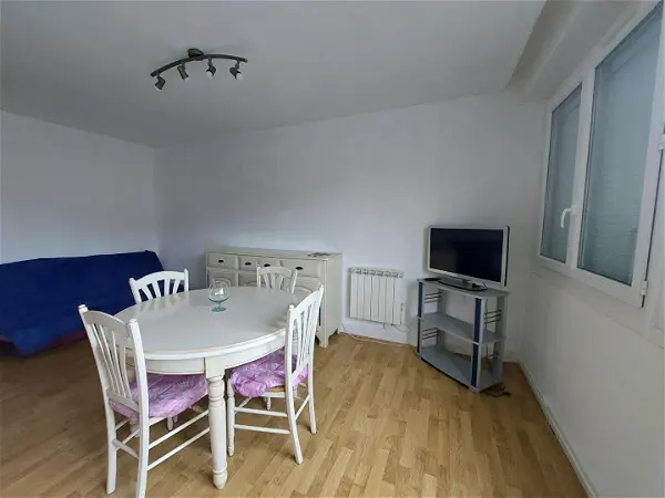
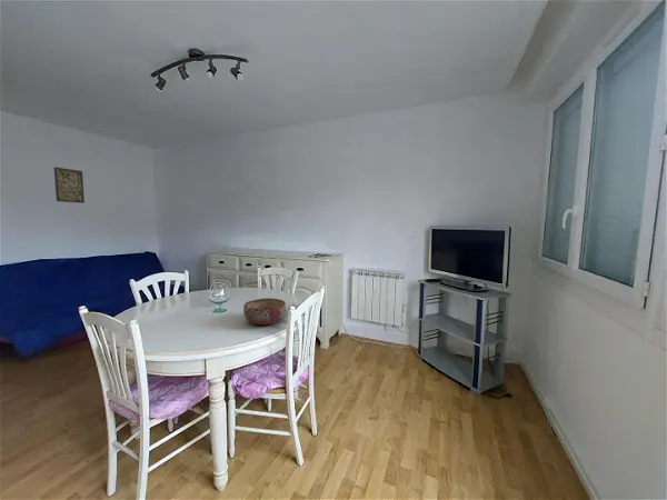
+ bowl (265, 312)
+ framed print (69, 186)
